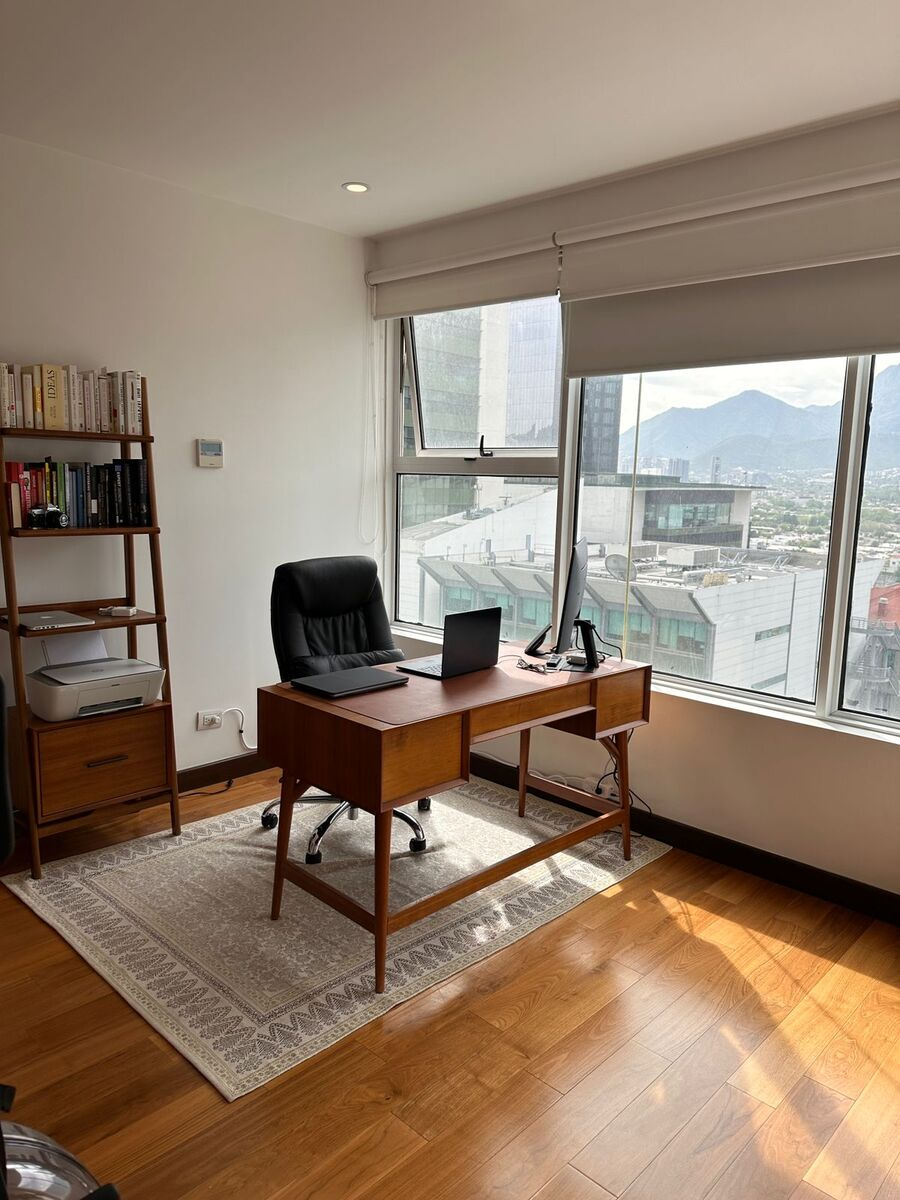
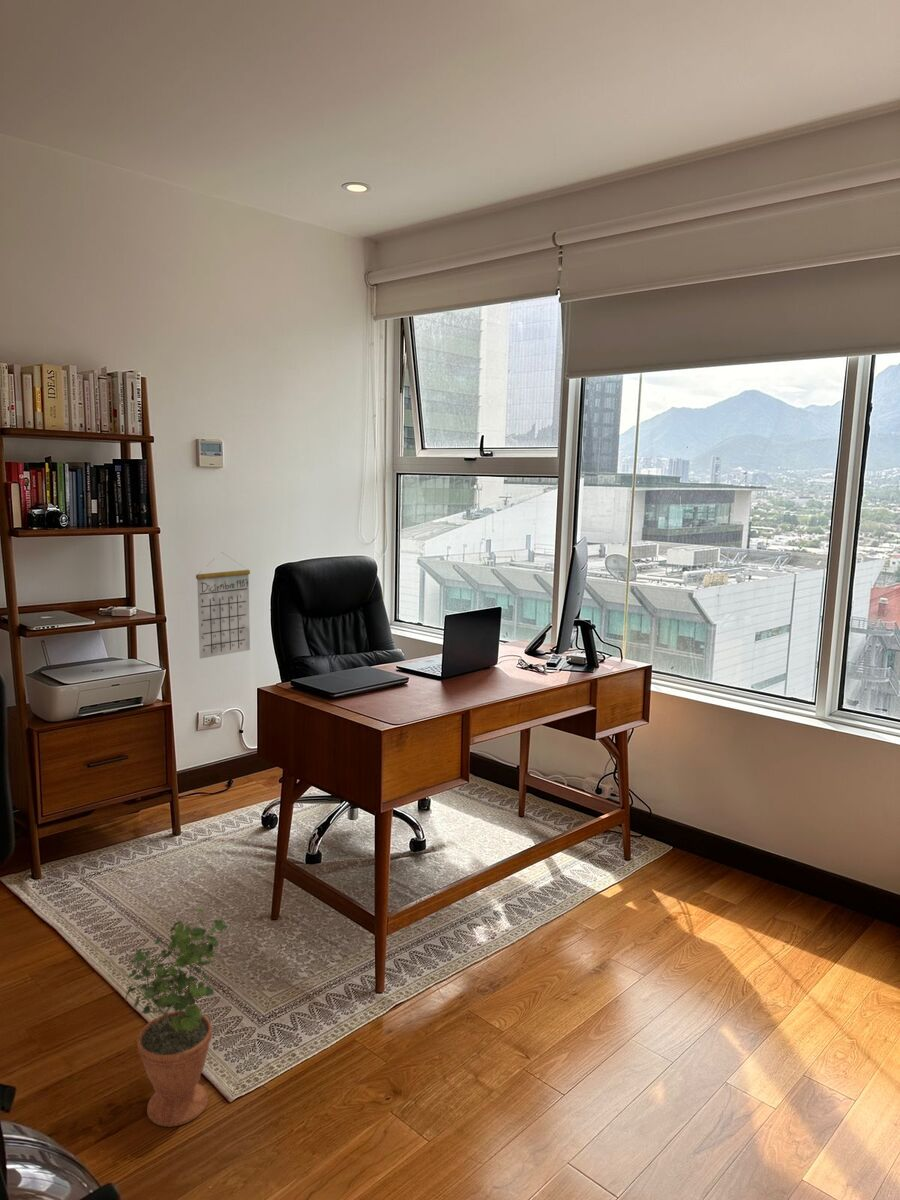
+ potted plant (179, 1007)
+ calendar (224, 603)
